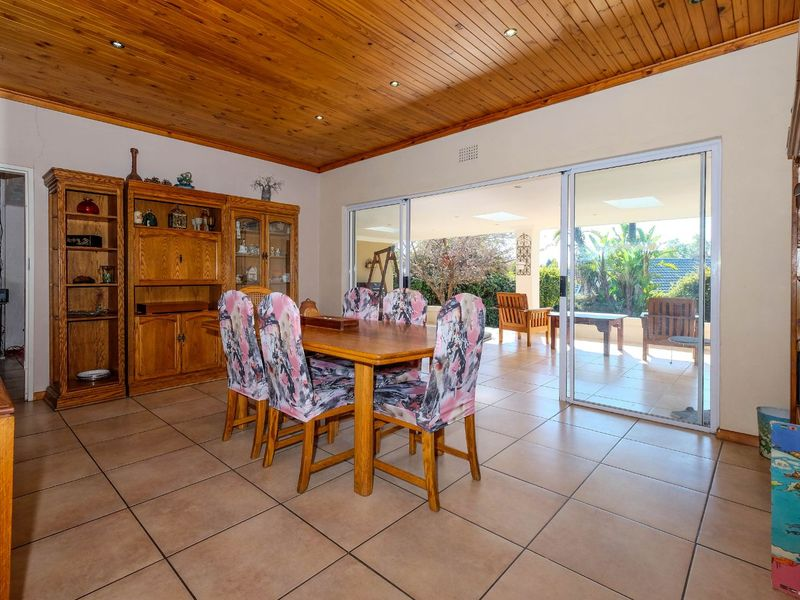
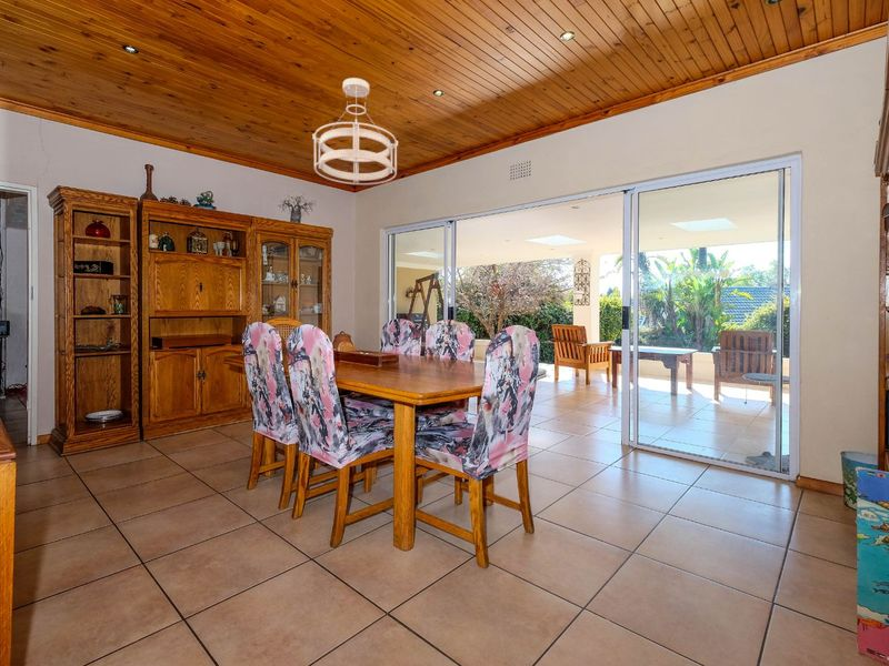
+ chandelier (356, 129)
